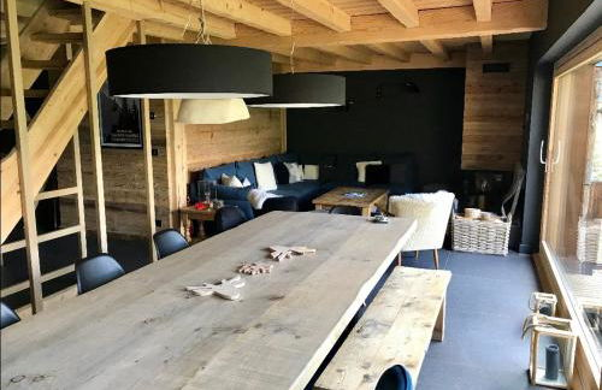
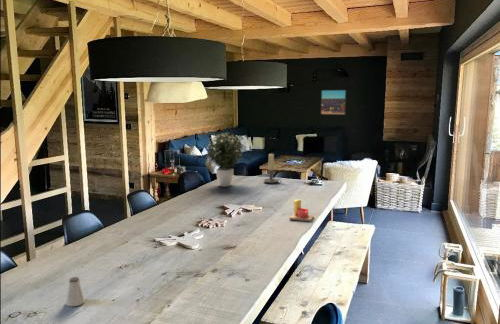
+ saltshaker (74, 290)
+ candle (301, 209)
+ candle holder (272, 168)
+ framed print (333, 102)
+ potted plant (225, 158)
